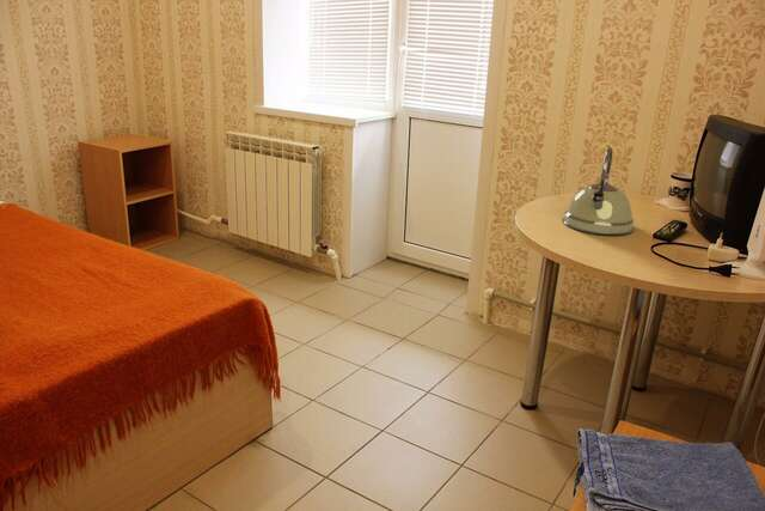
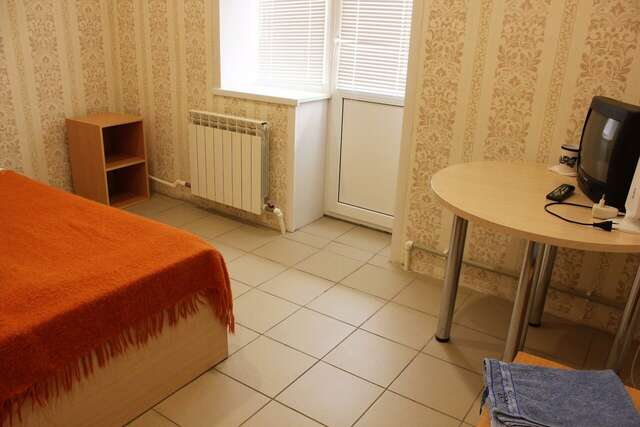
- kettle (602, 187)
